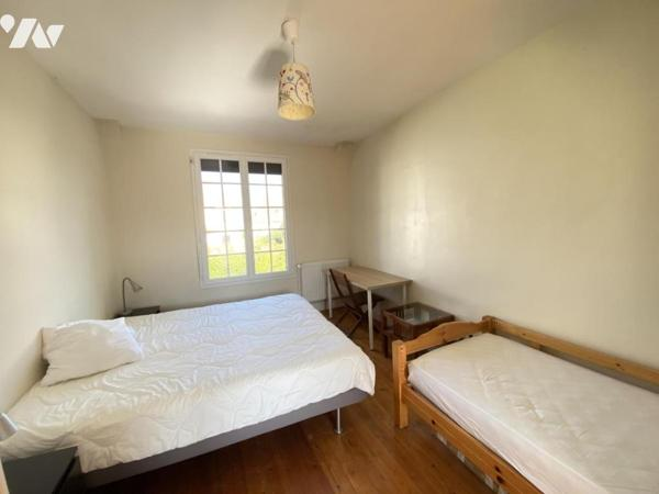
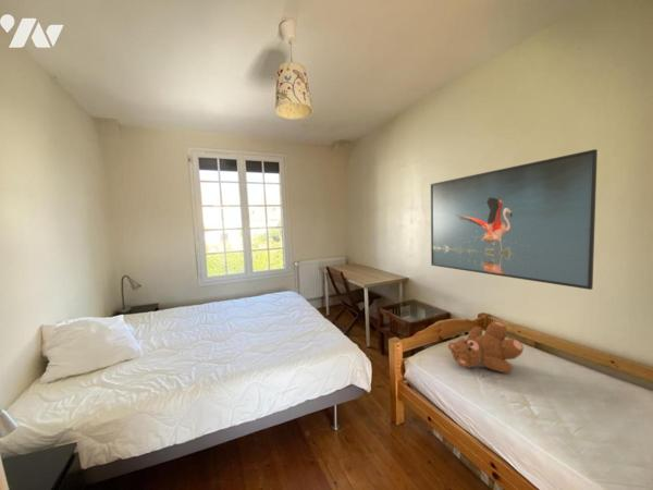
+ teddy bear (480, 344)
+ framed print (491, 223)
